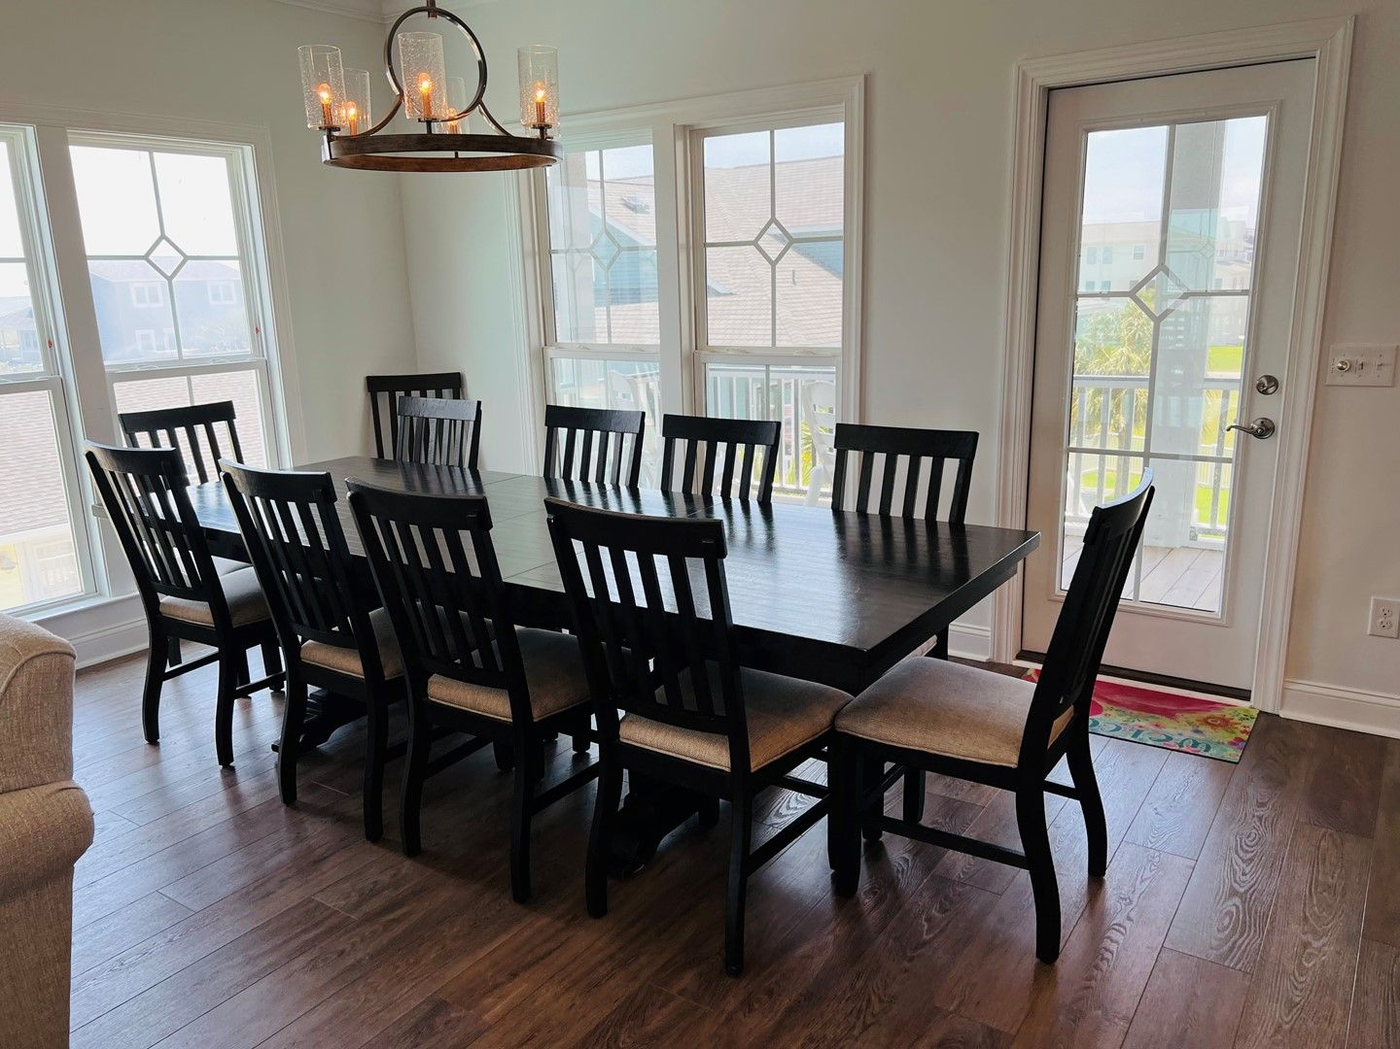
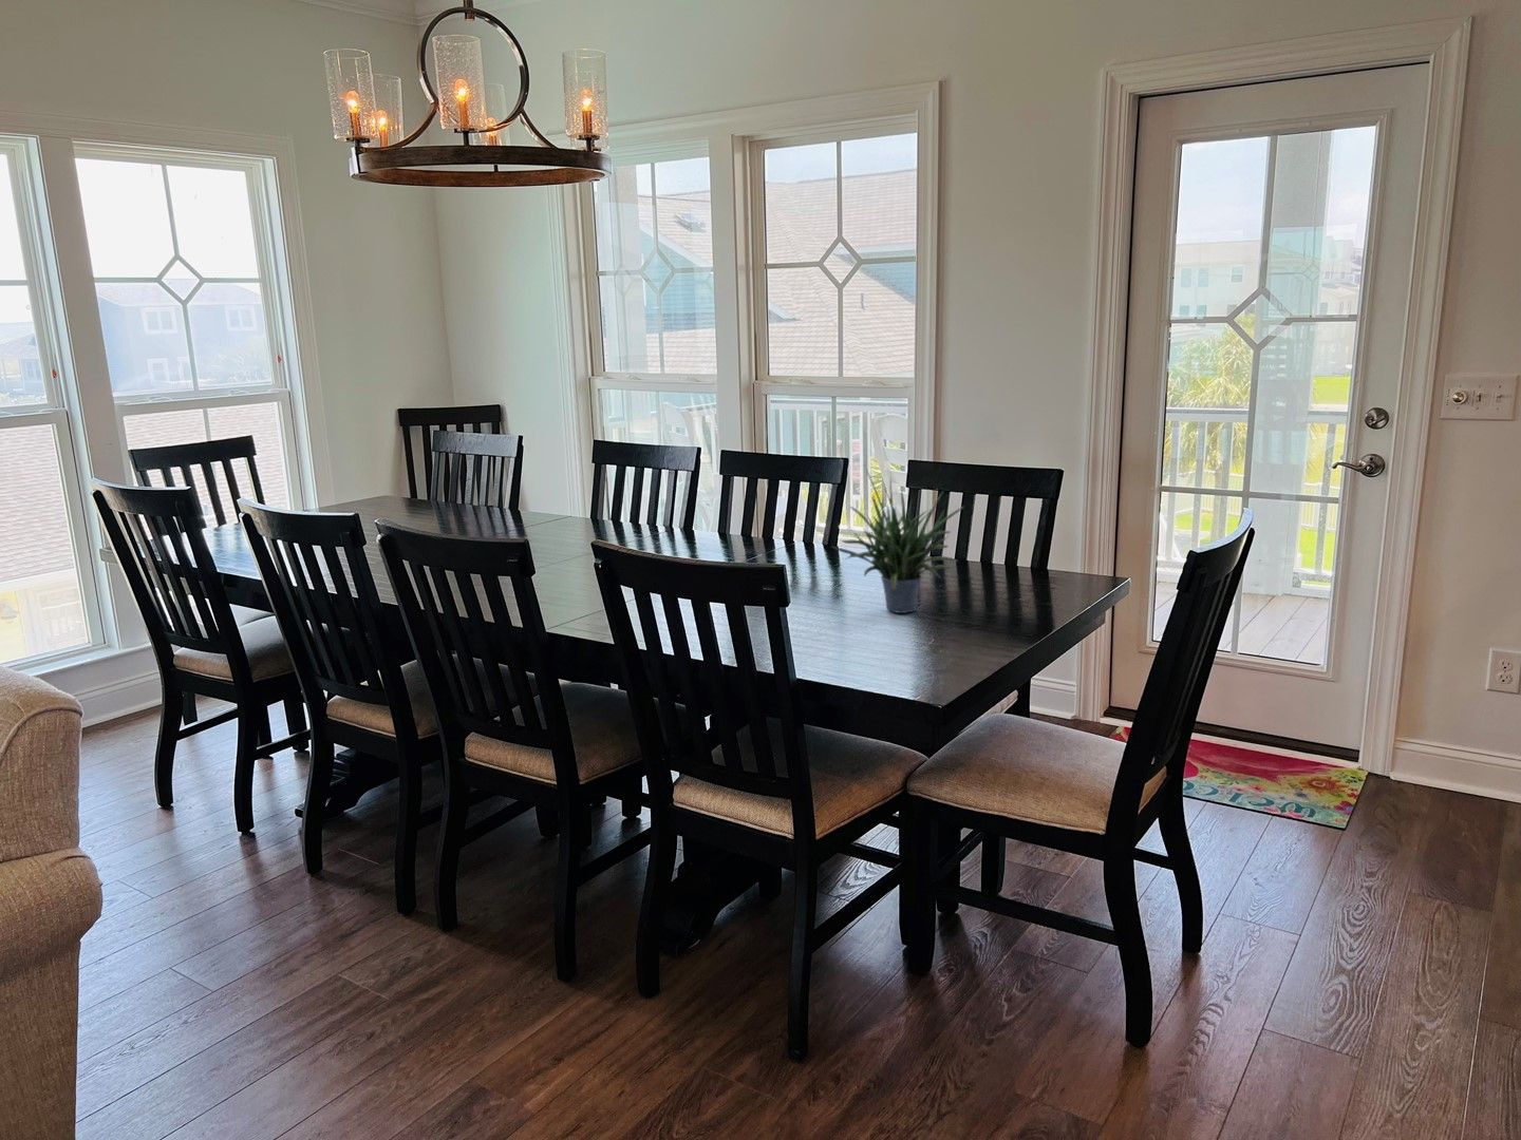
+ potted plant (904, 538)
